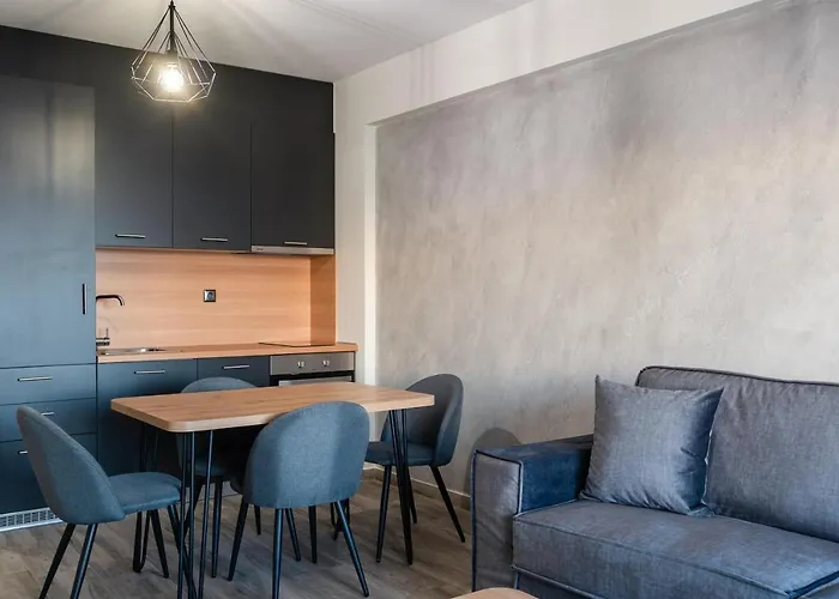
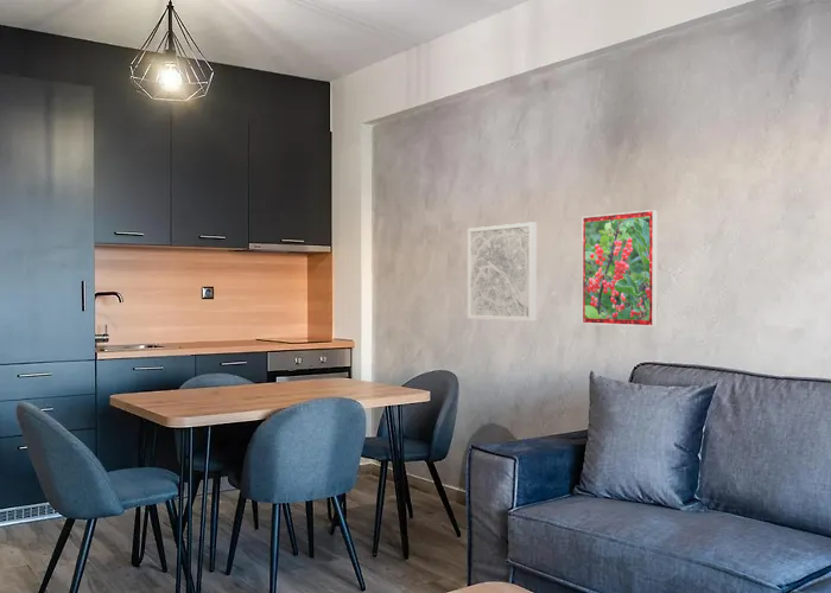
+ wall art (500, 273)
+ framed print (617, 269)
